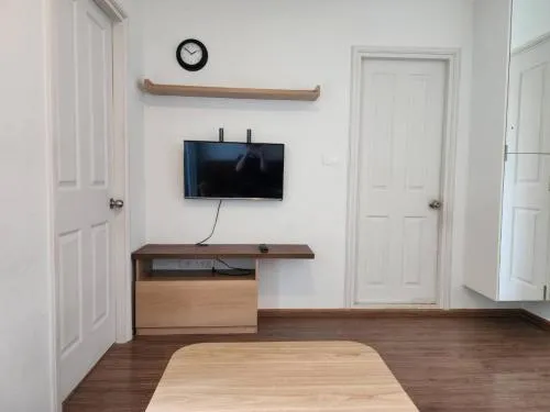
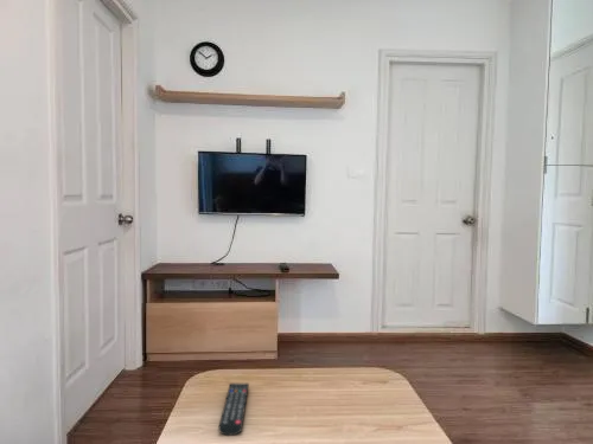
+ remote control (235, 405)
